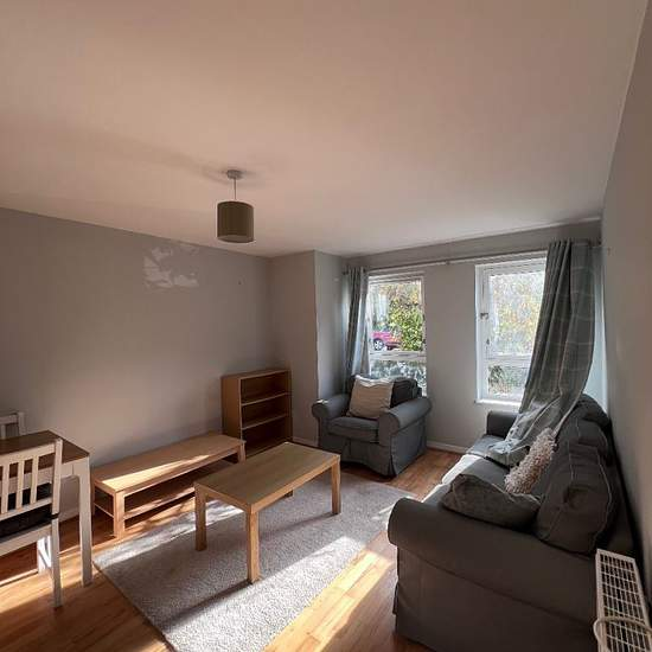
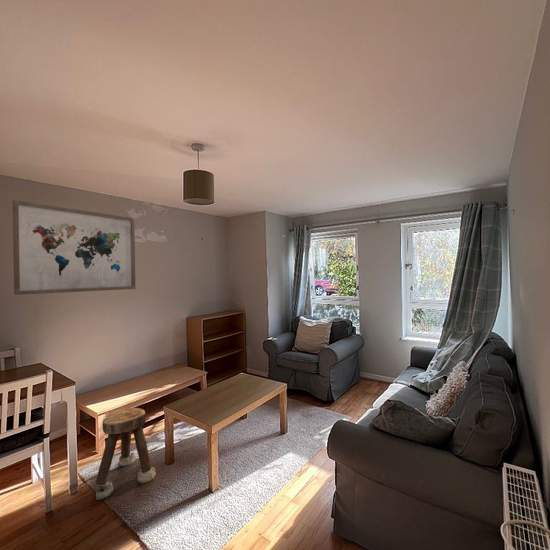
+ stool (123, 443)
+ wall art (82, 251)
